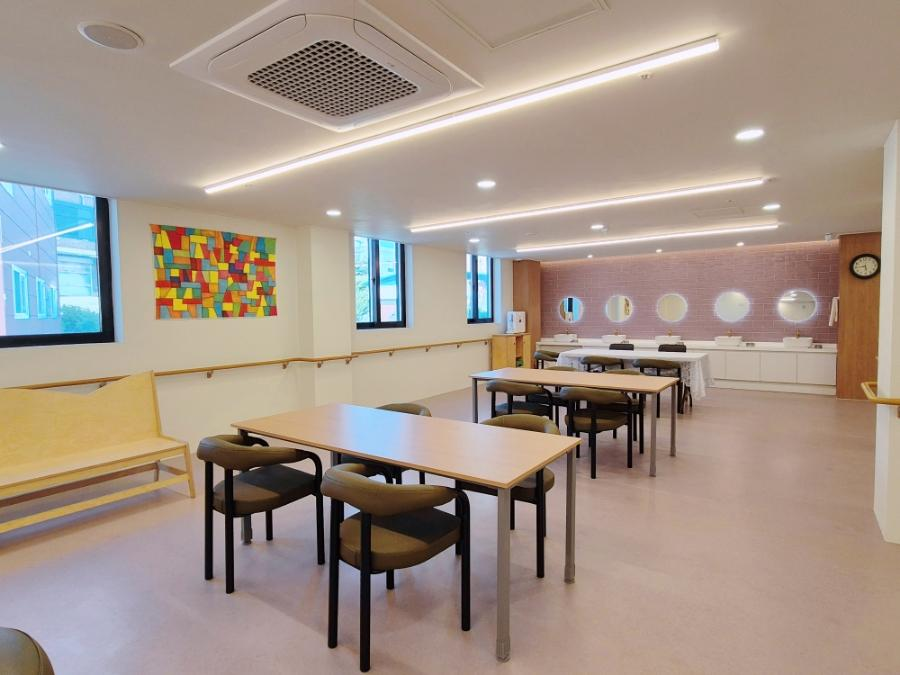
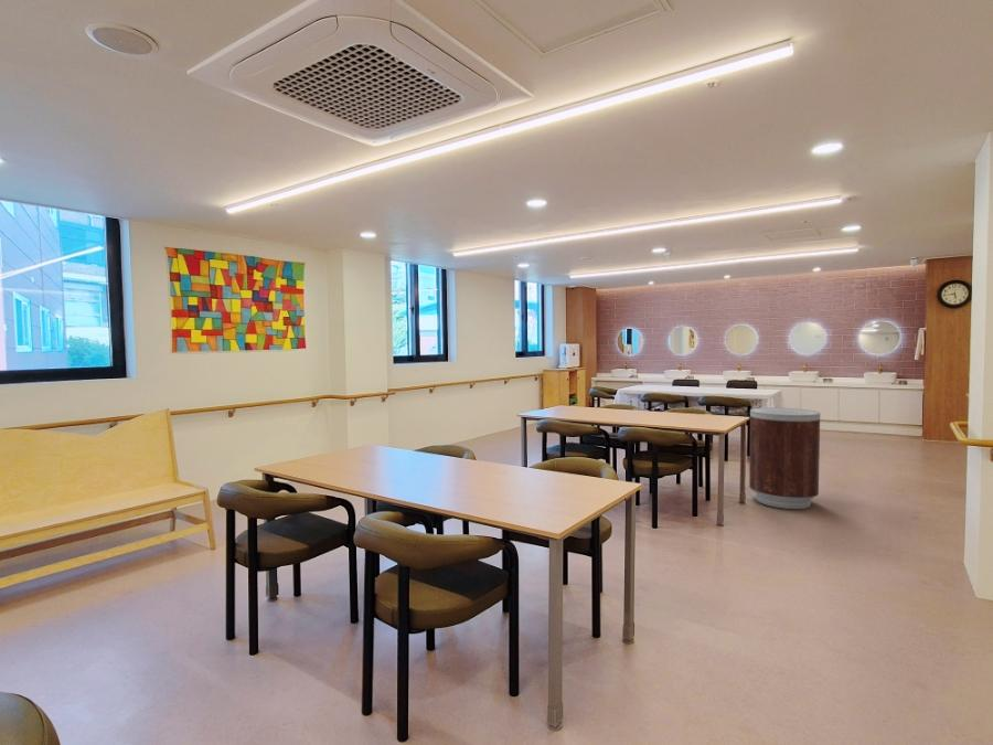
+ trash can (783, 456)
